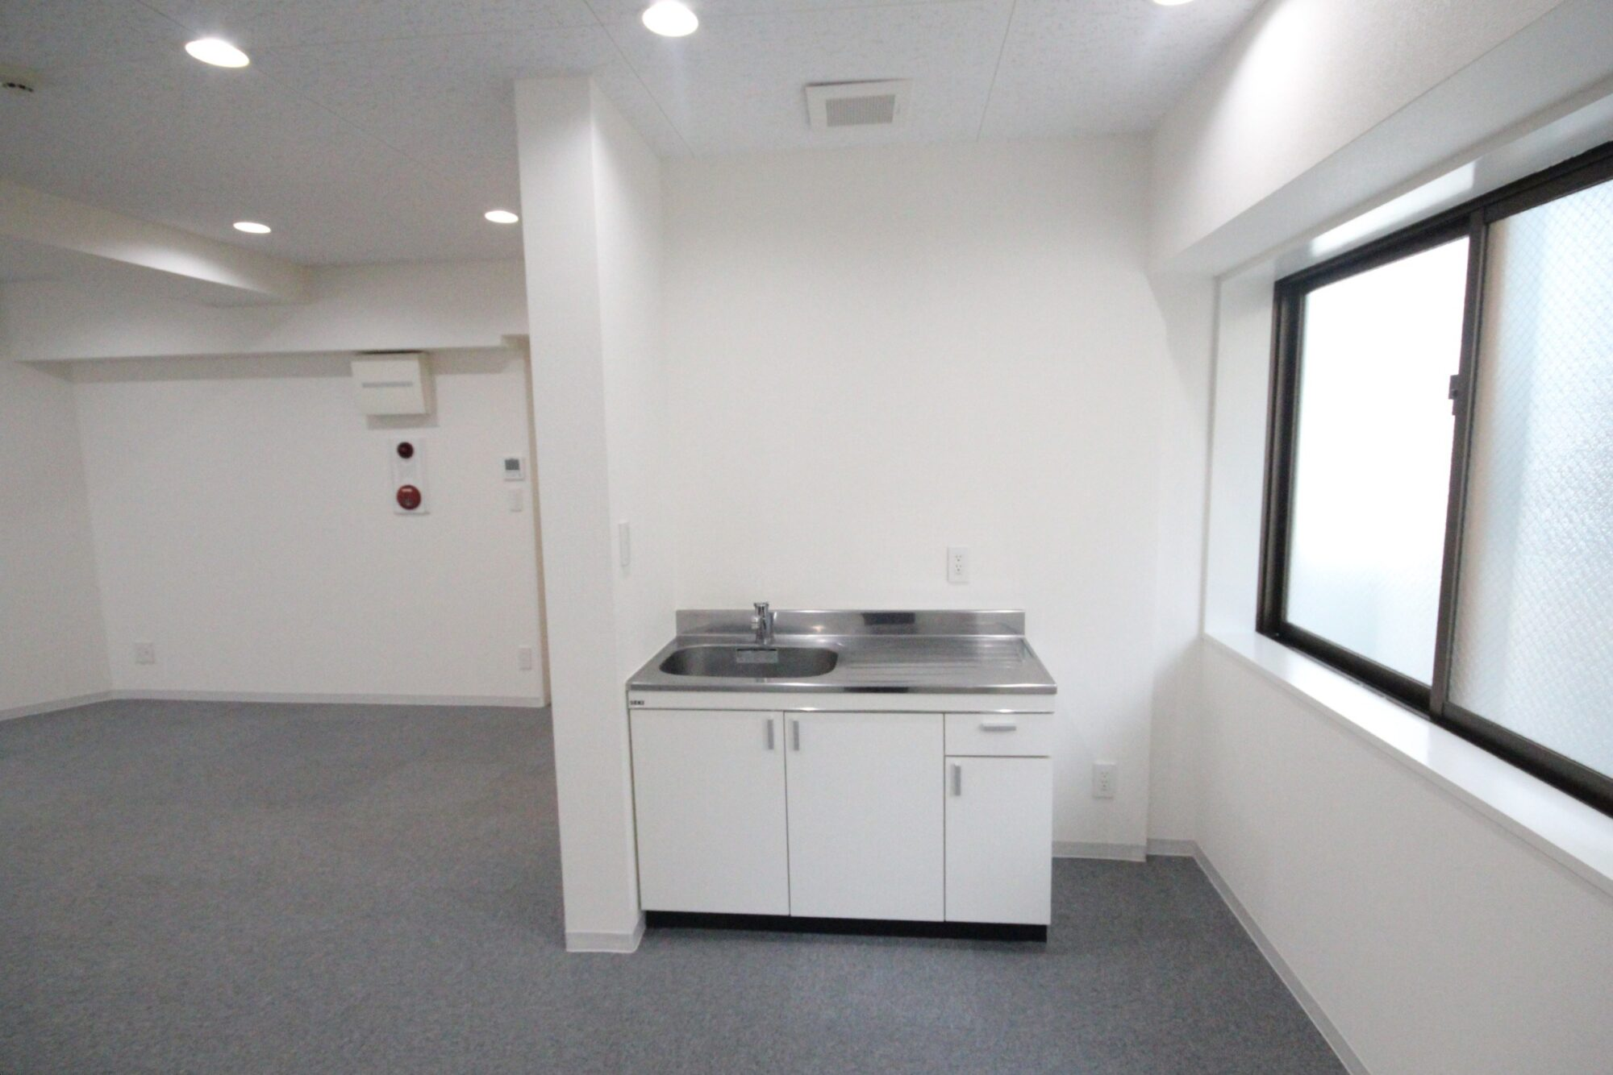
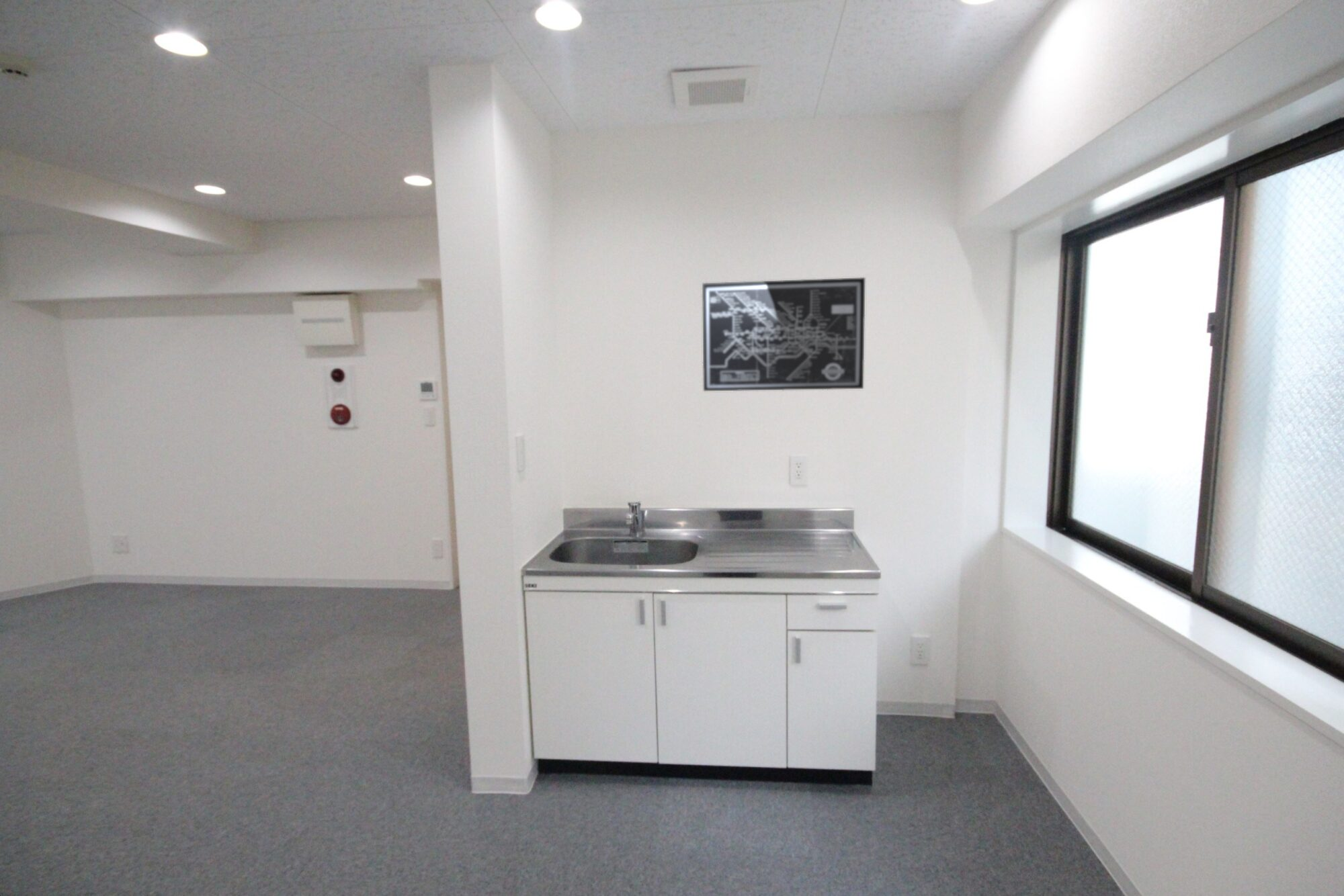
+ wall art (782, 336)
